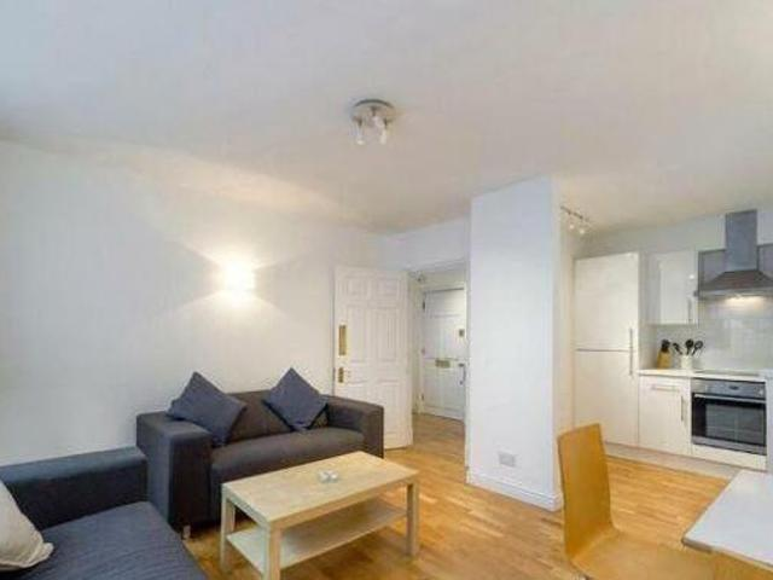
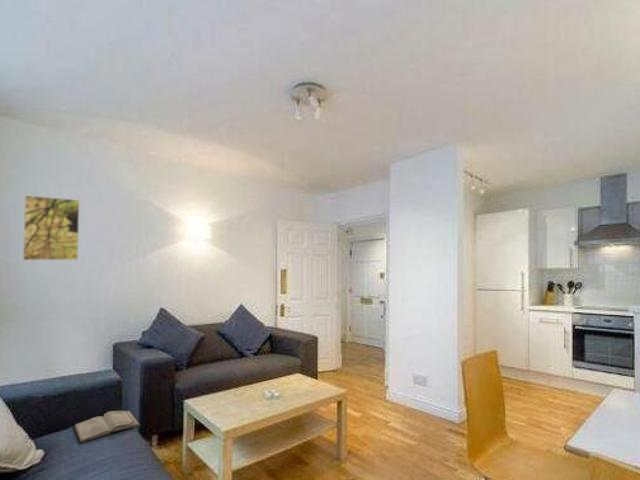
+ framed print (52, 228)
+ diary (107, 423)
